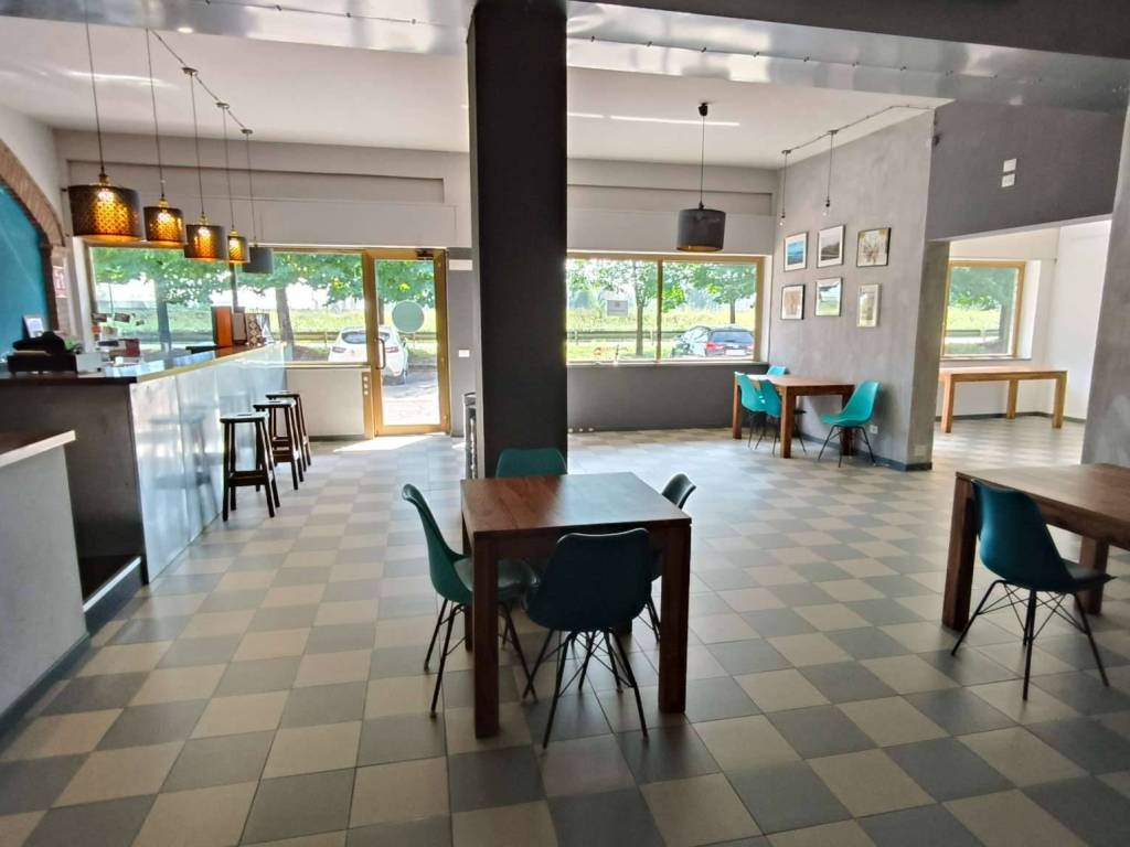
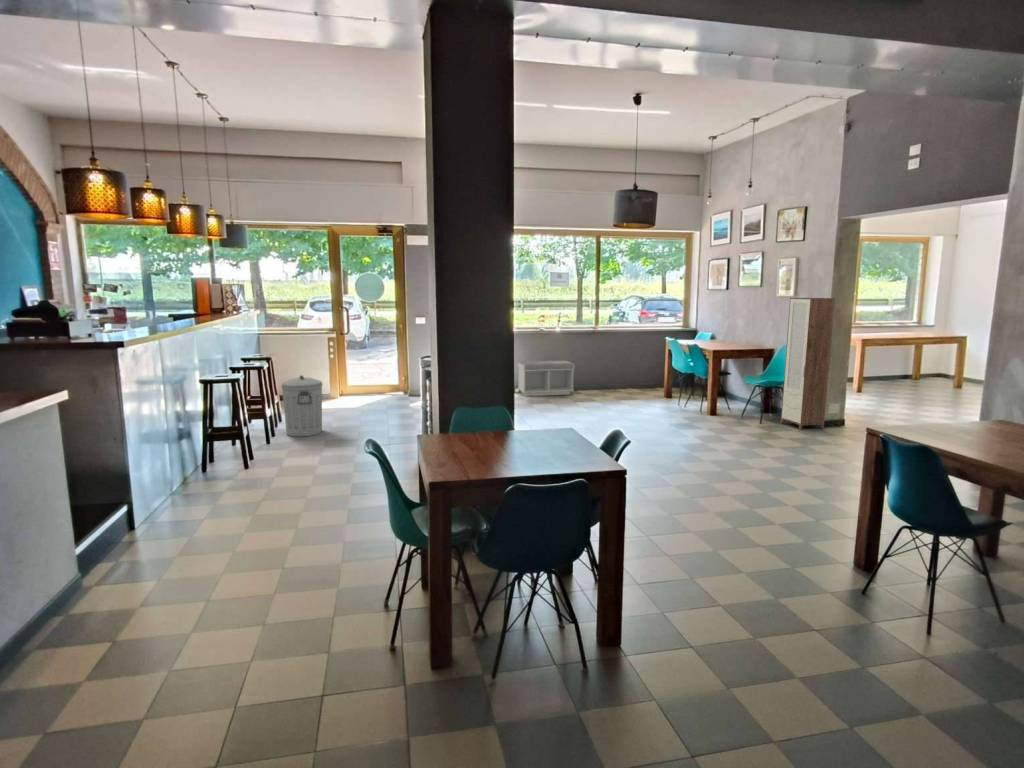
+ cabinet (806, 362)
+ trash can (303, 404)
+ bench (545, 377)
